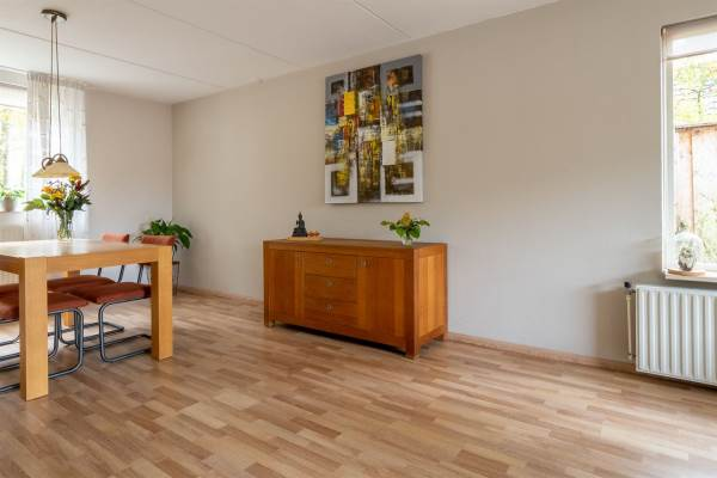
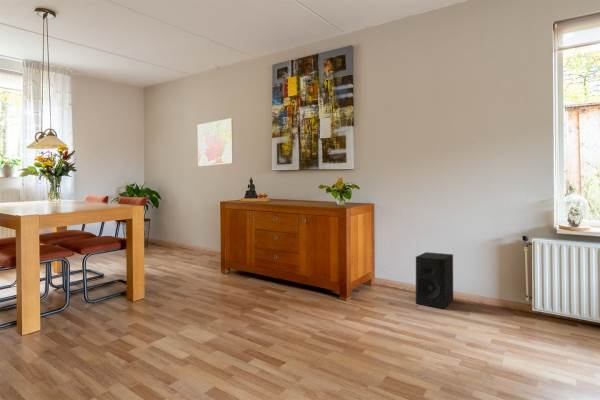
+ speaker (434, 278)
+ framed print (214, 143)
